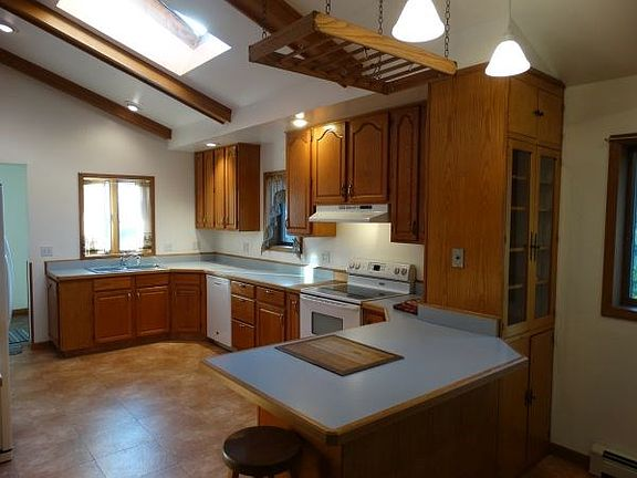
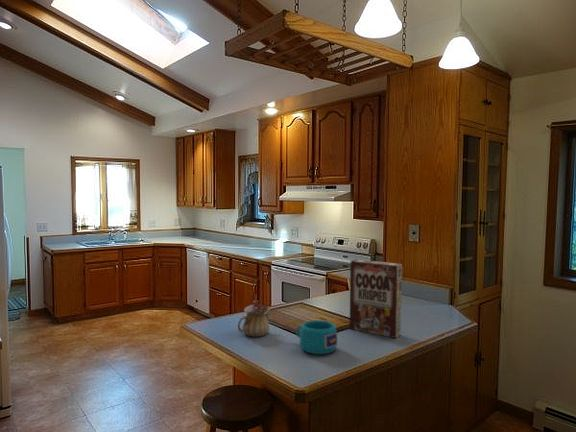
+ cup (314, 335)
+ teapot (254, 316)
+ cereal box (375, 297)
